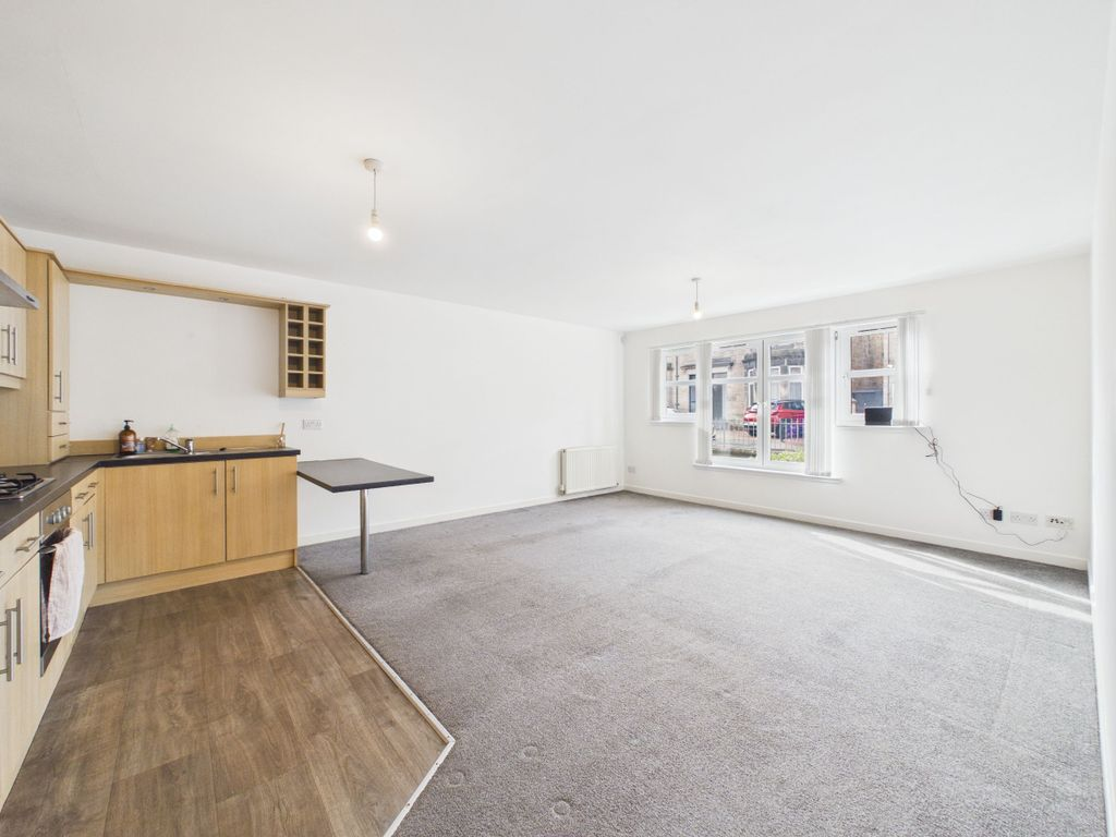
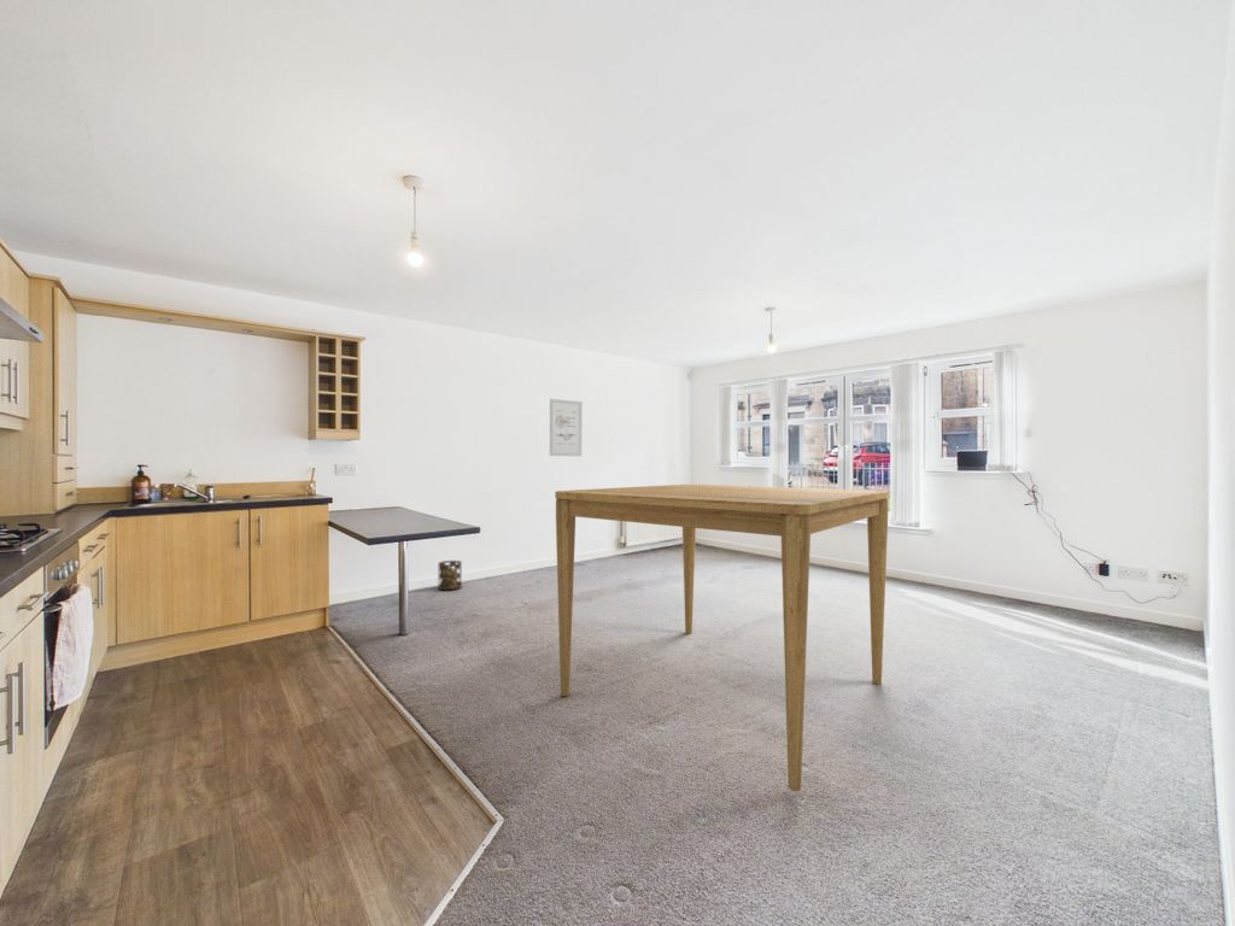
+ lantern (450, 575)
+ wall art (566, 428)
+ dining table (692, 590)
